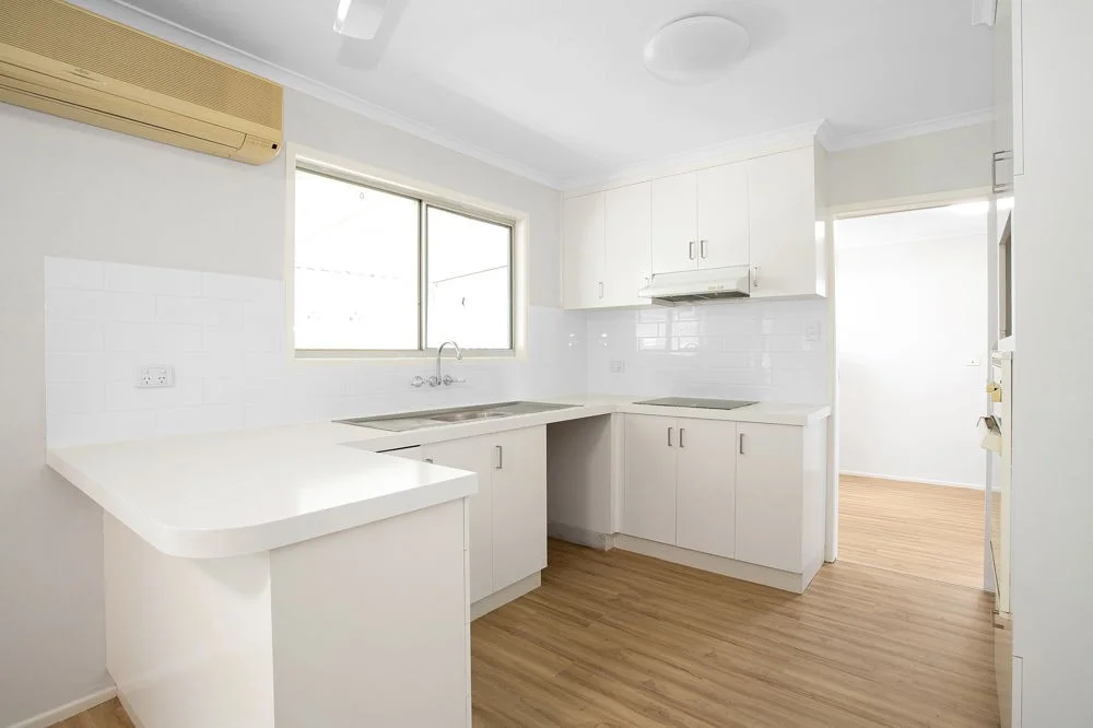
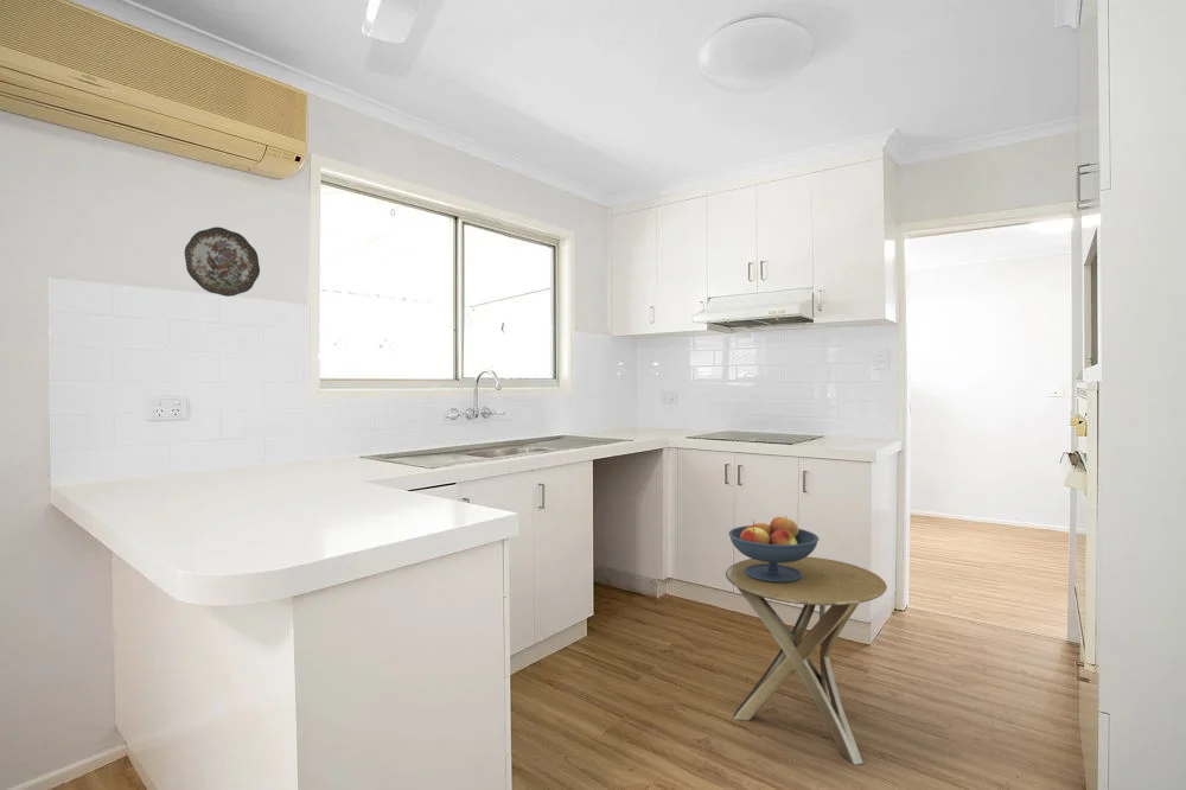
+ decorative plate (222, 262)
+ fruit bowl (772, 546)
+ side table (803, 649)
